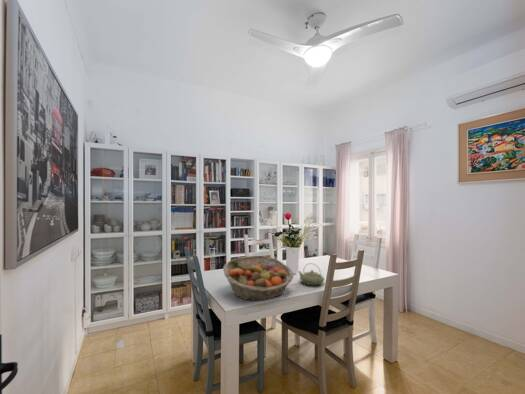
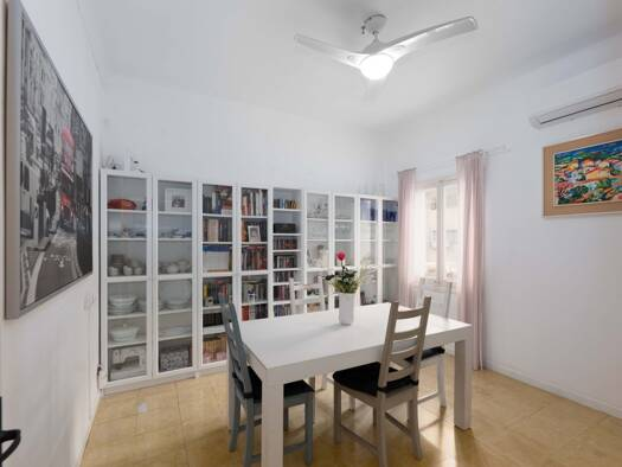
- fruit basket (258, 276)
- teapot (310, 272)
